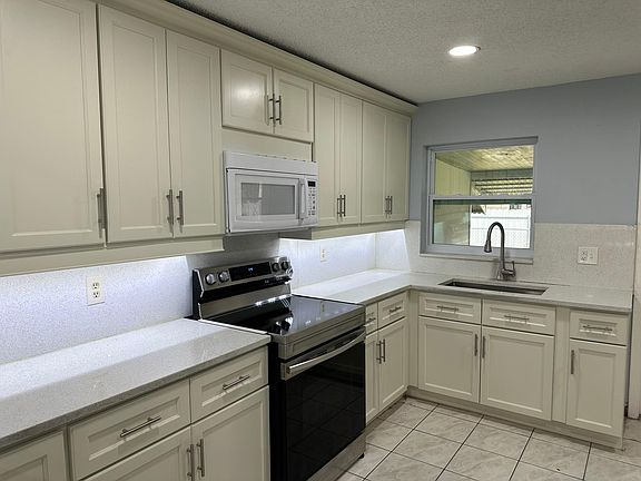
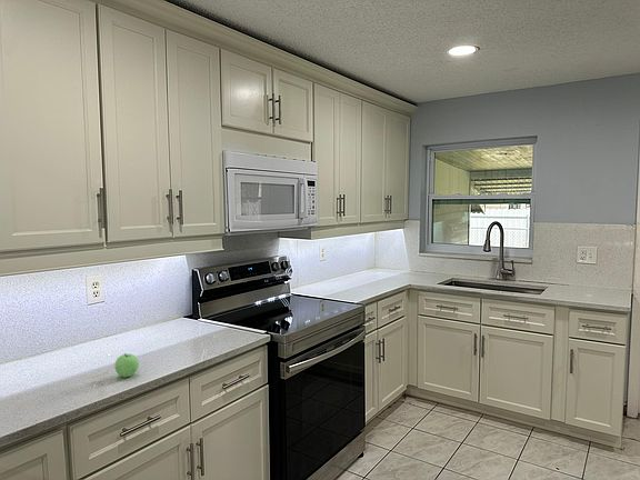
+ apple (127, 364)
